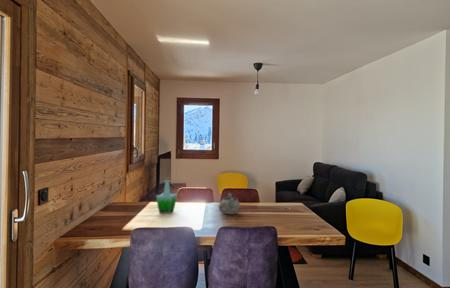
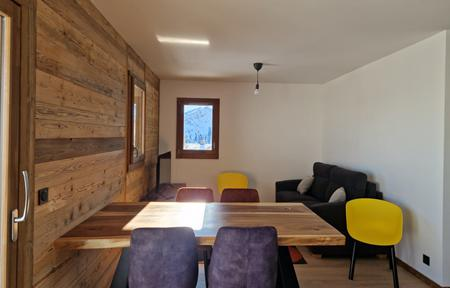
- bowl (229, 204)
- bottle (166, 194)
